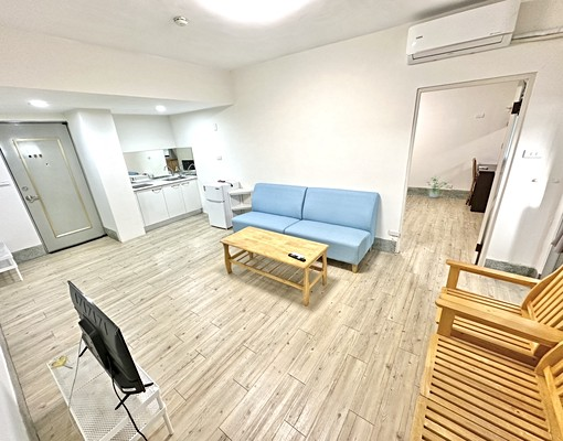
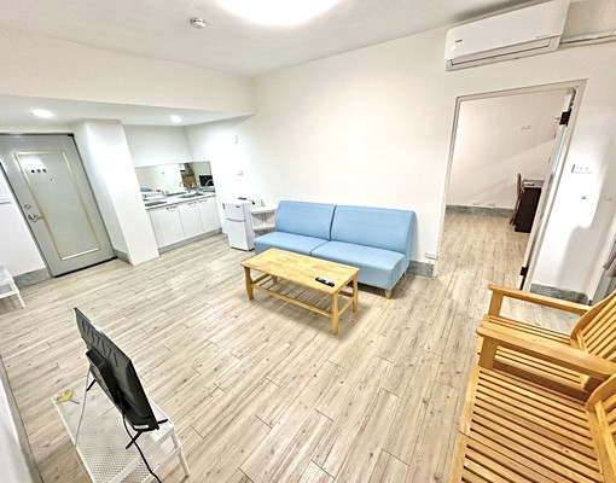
- potted plant (439, 186)
